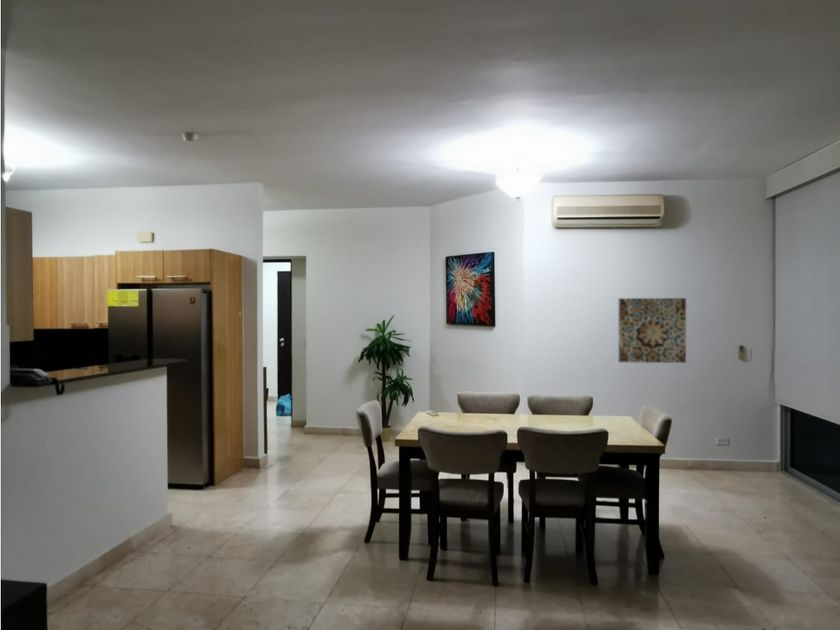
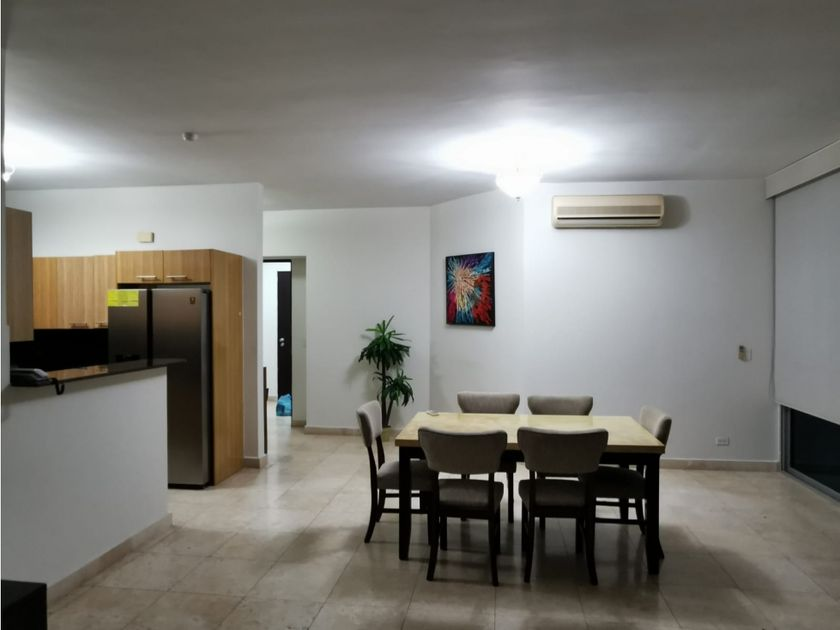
- wall art (651, 330)
